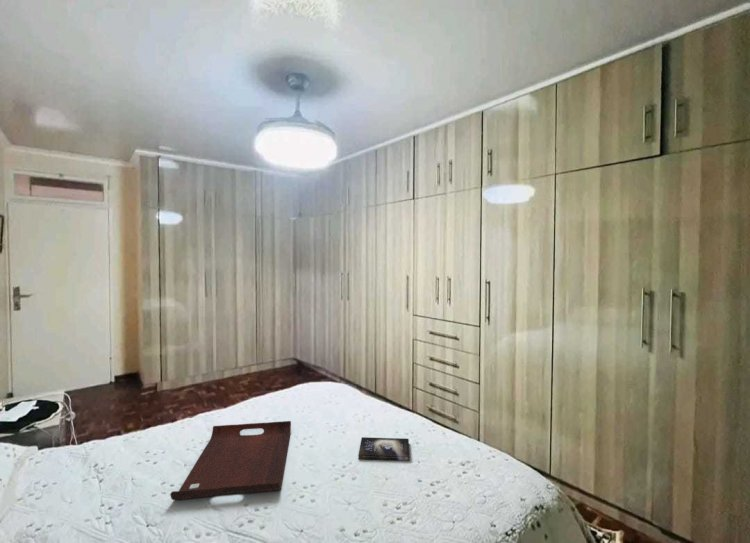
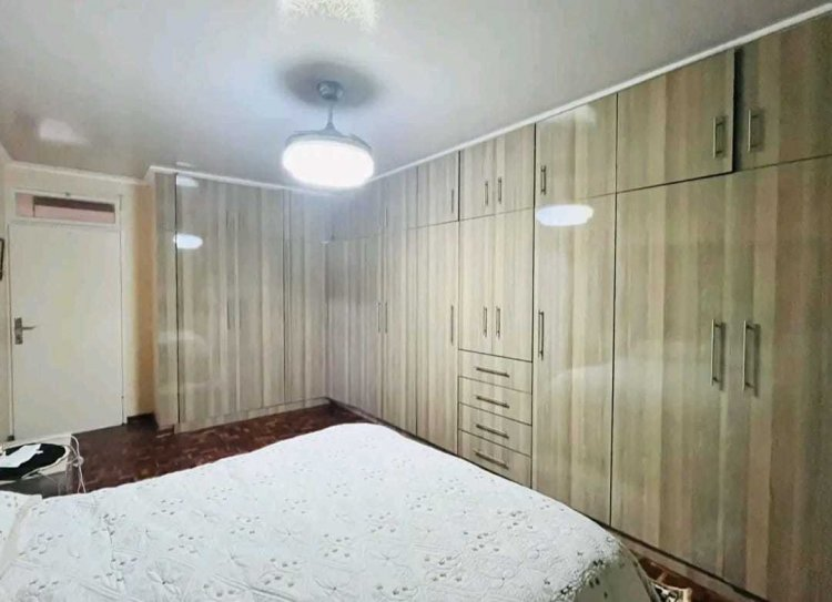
- serving tray (241, 456)
- book (384, 448)
